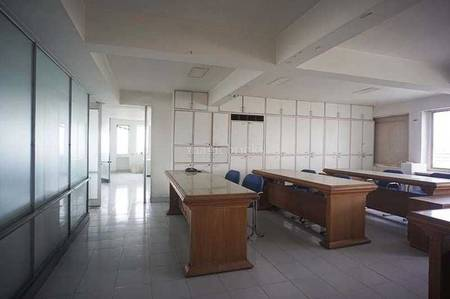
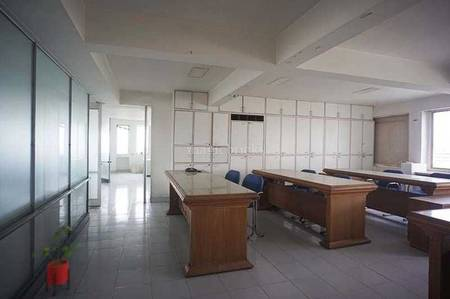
+ house plant (58, 258)
